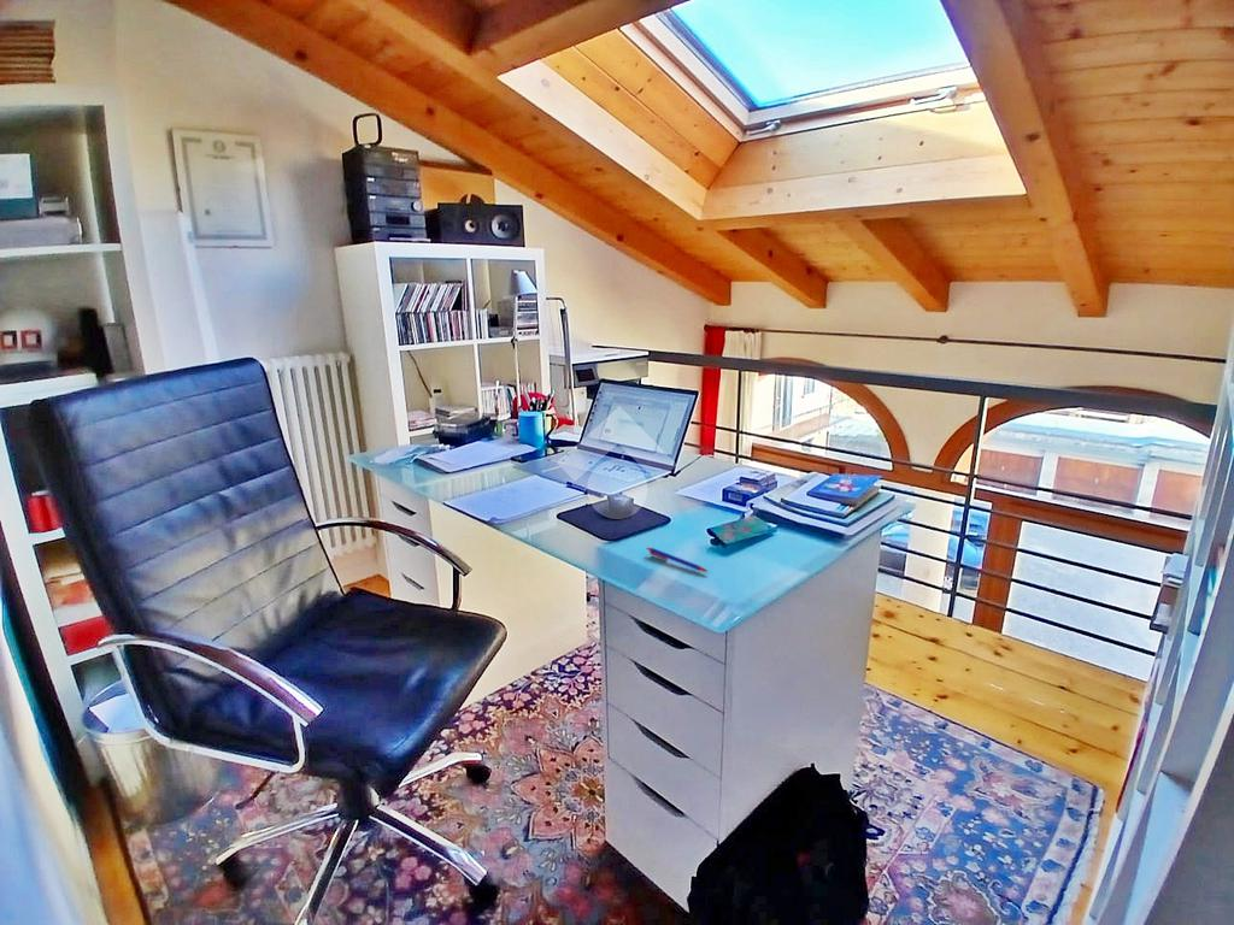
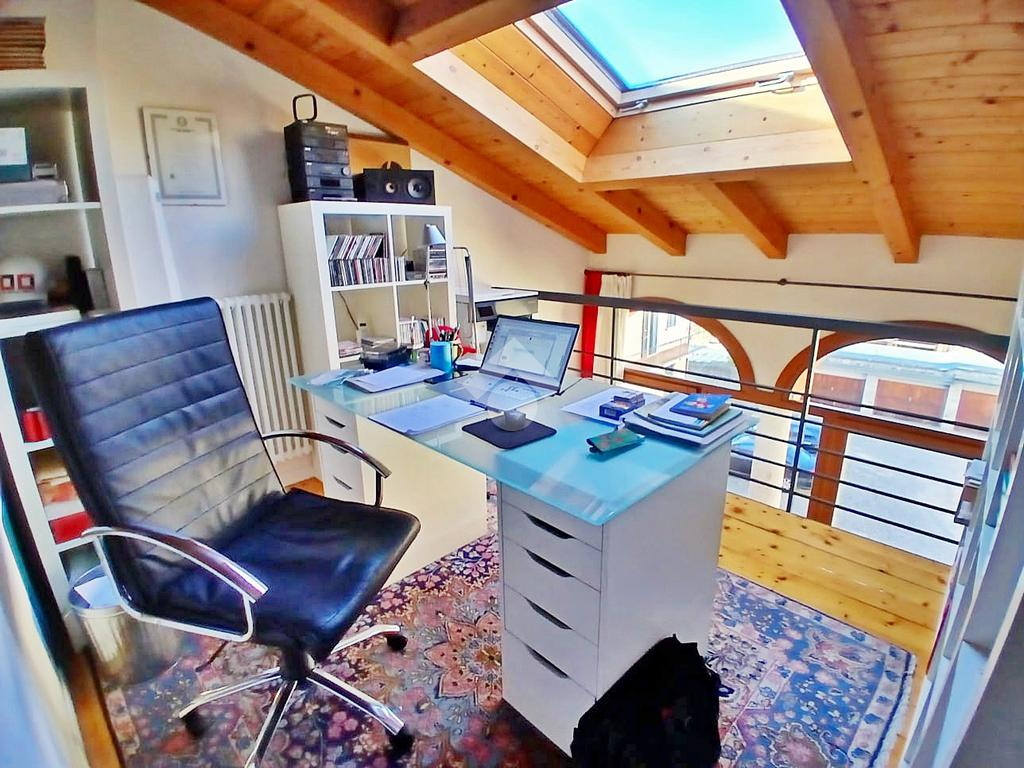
- pen (676, 559)
